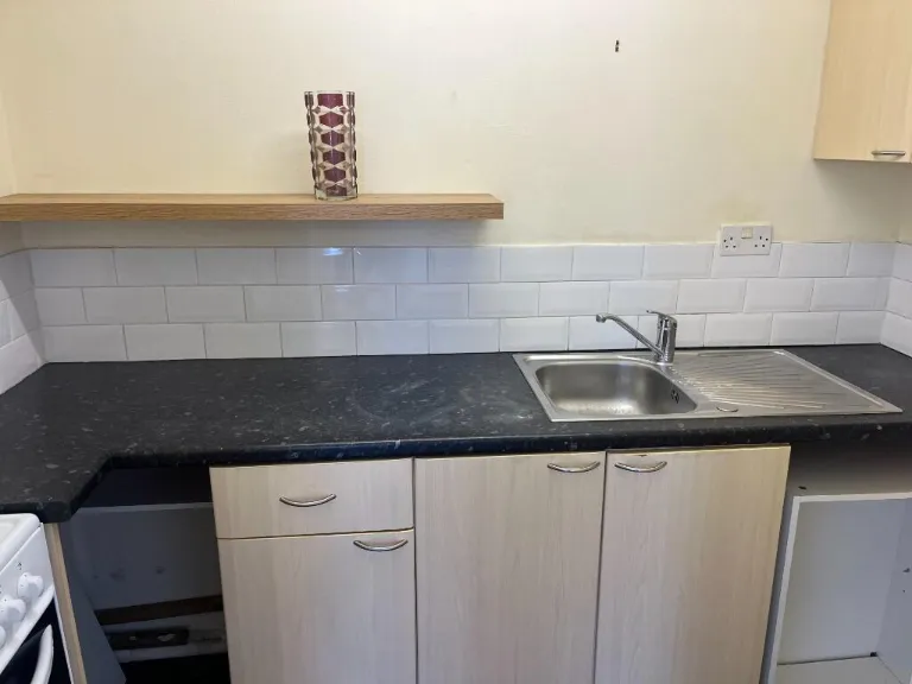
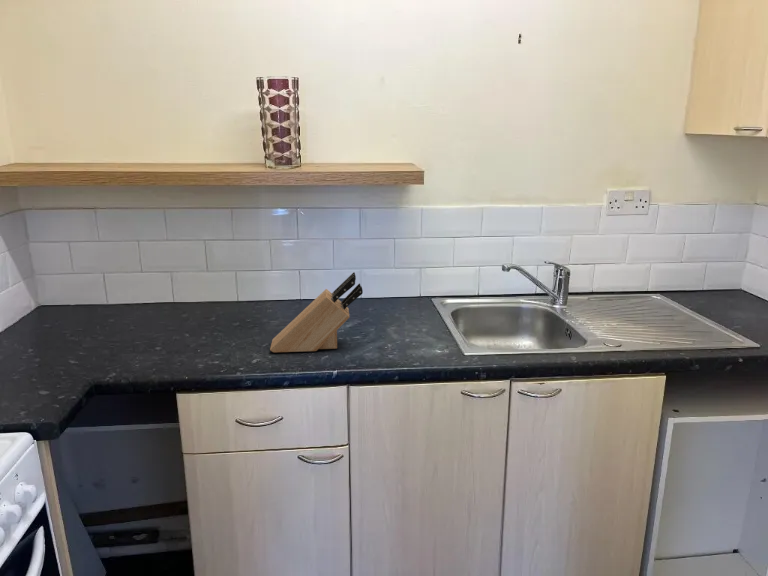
+ knife block (316, 310)
